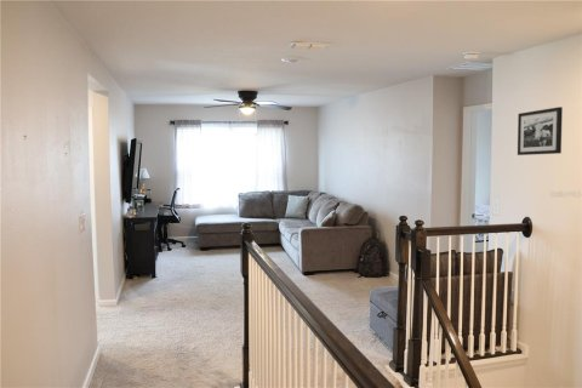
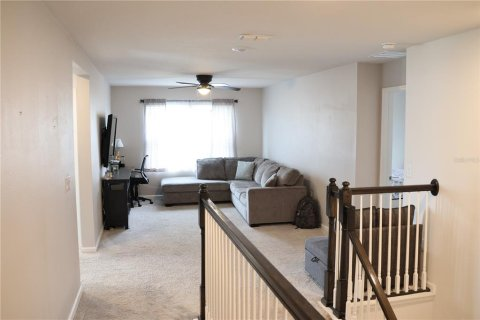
- picture frame (538, 132)
